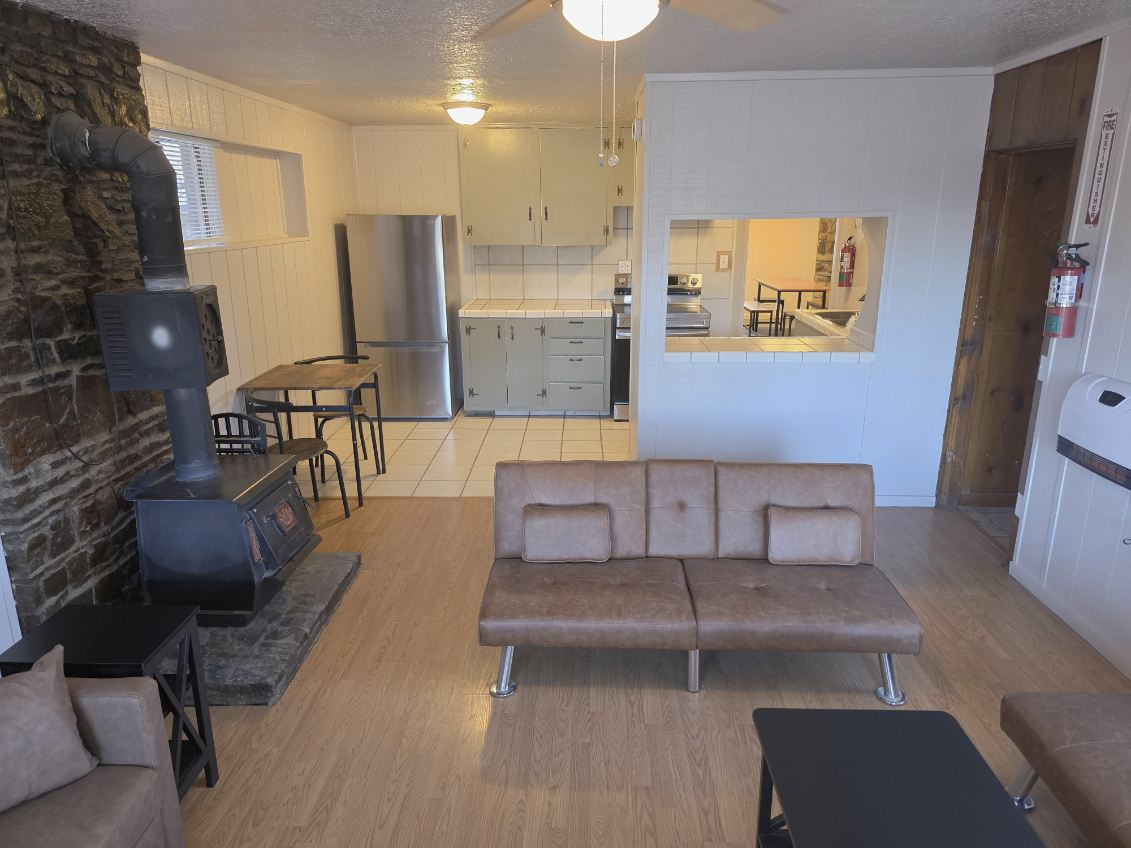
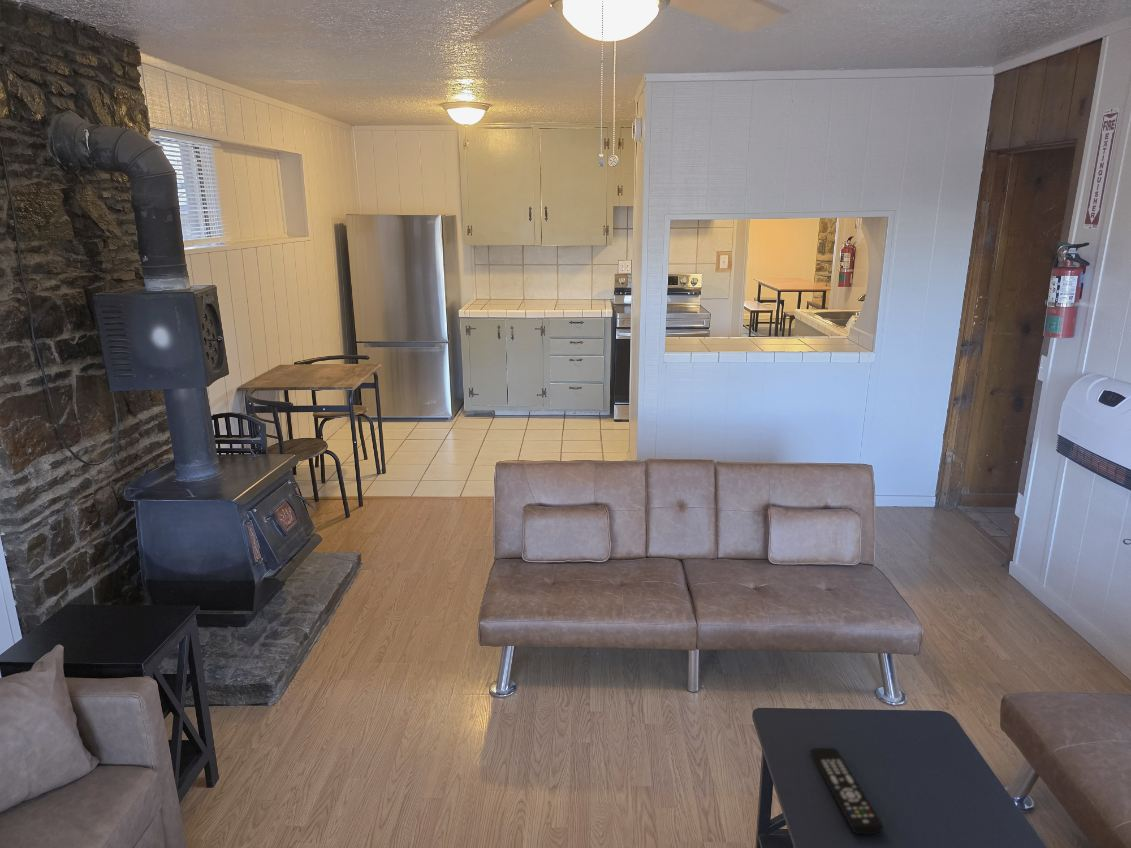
+ remote control (844, 788)
